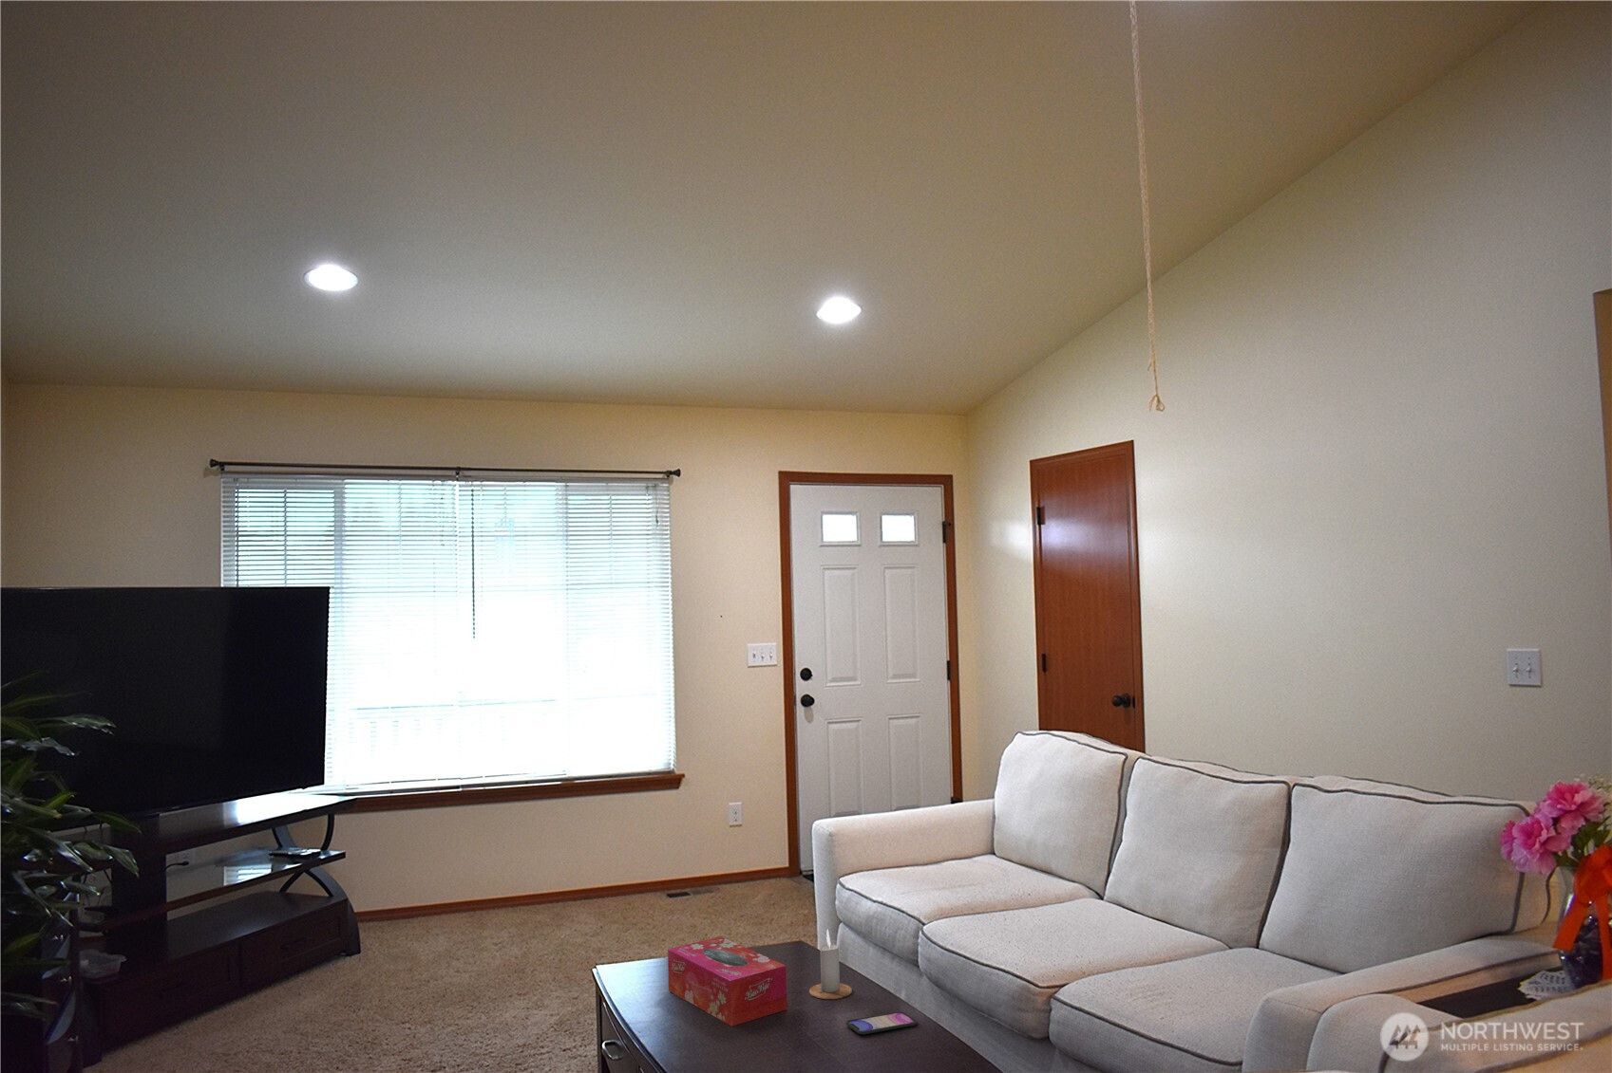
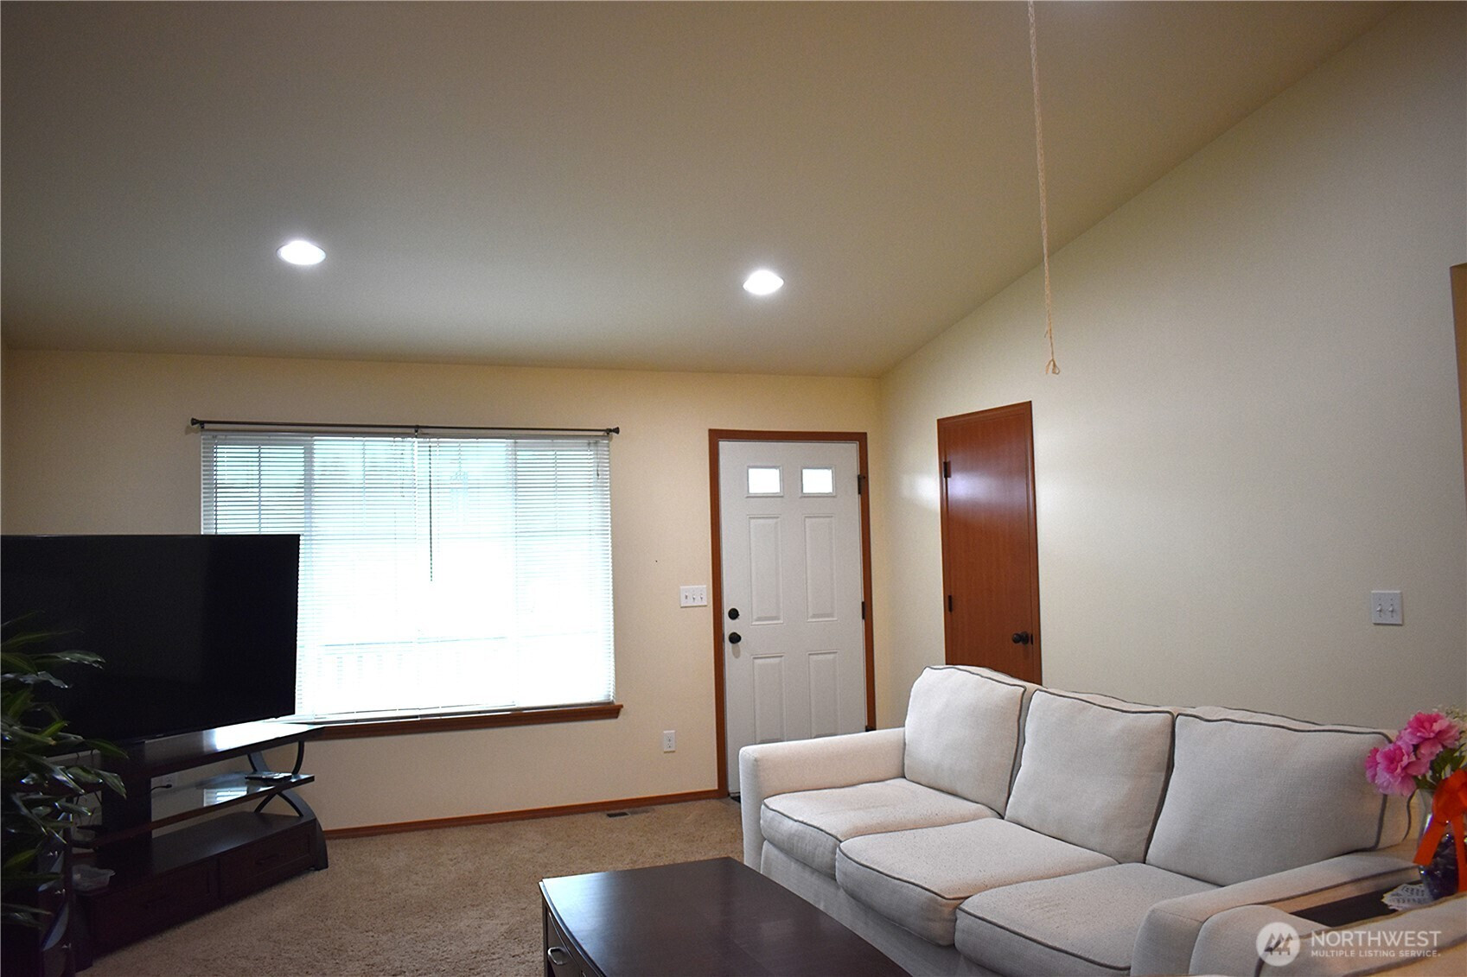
- tissue box (725, 978)
- smartphone (882, 1022)
- candle (829, 959)
